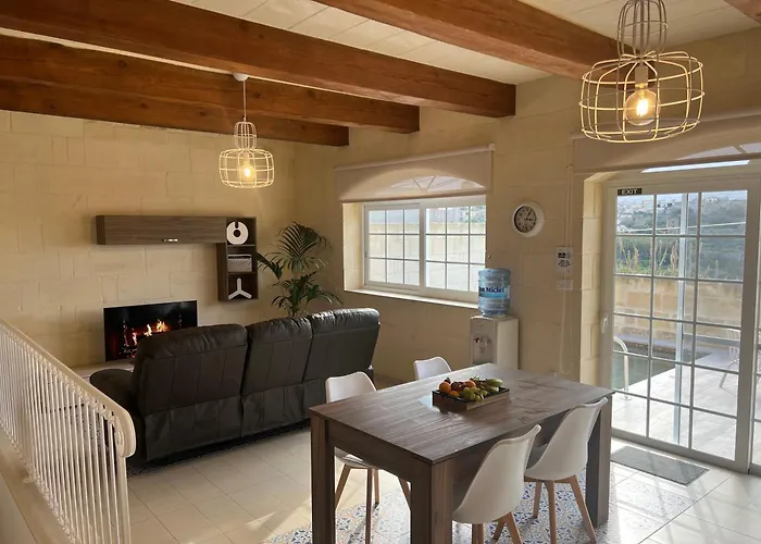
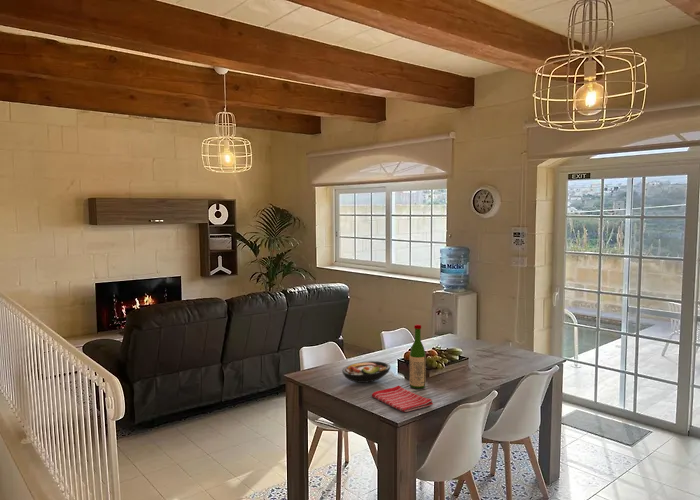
+ dish towel (401, 398)
+ wine bottle (417, 355)
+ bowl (366, 373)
